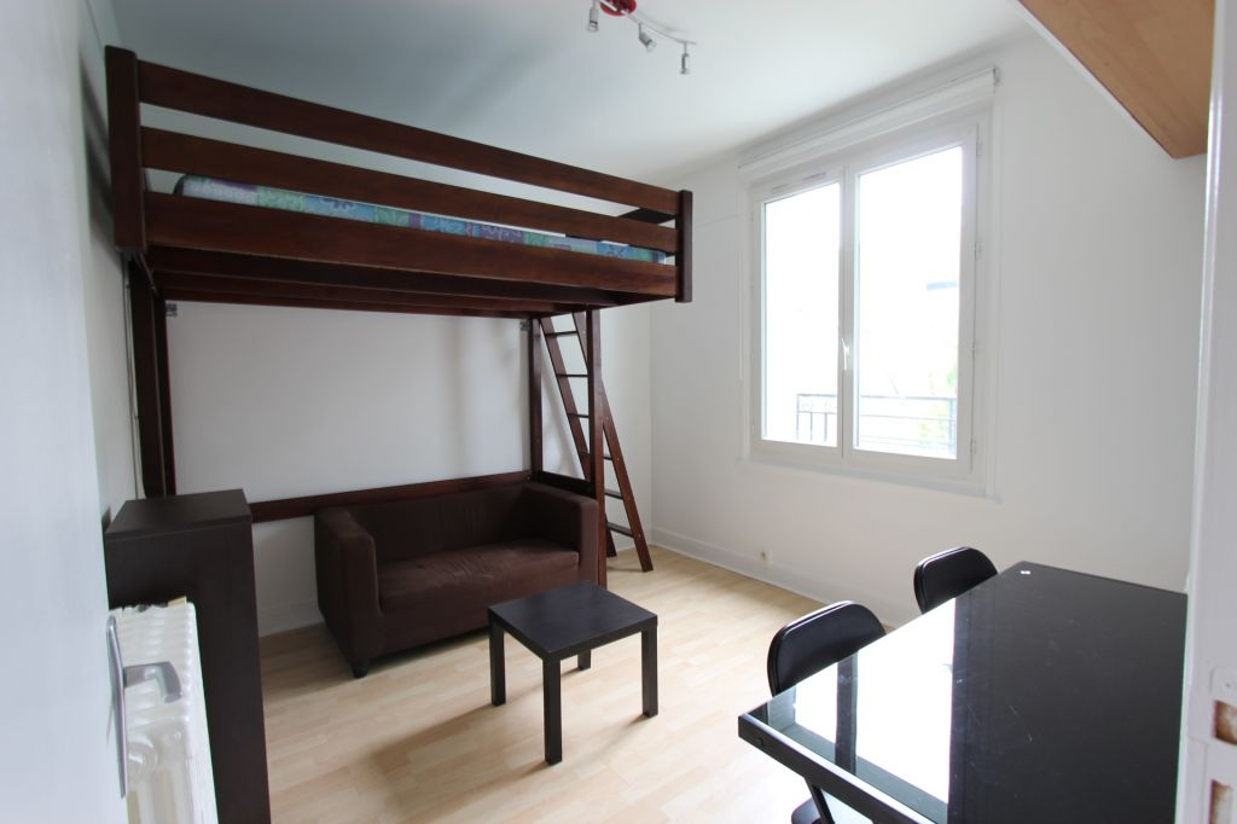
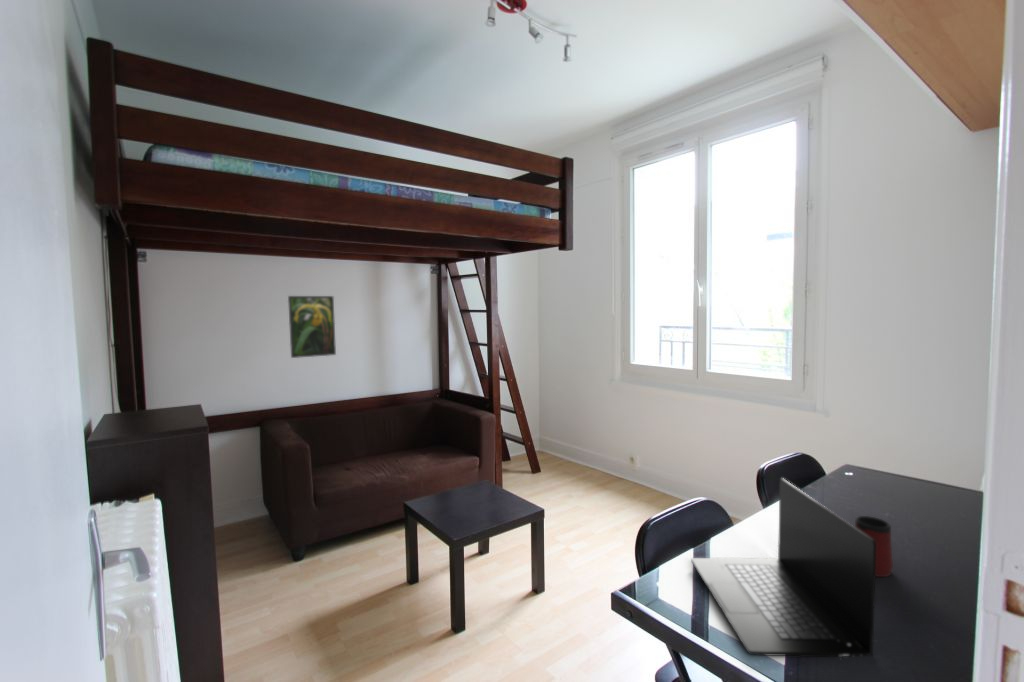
+ laptop (767, 558)
+ mug (870, 537)
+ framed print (312, 326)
